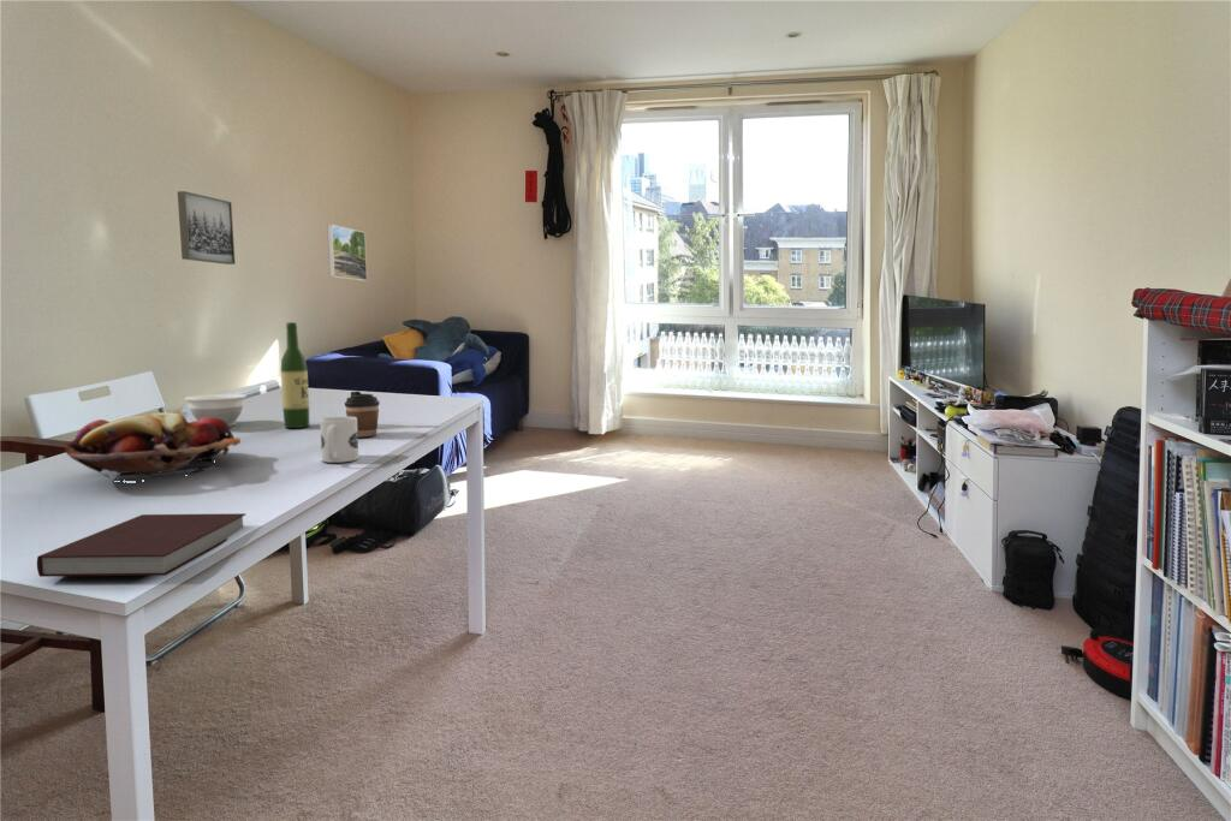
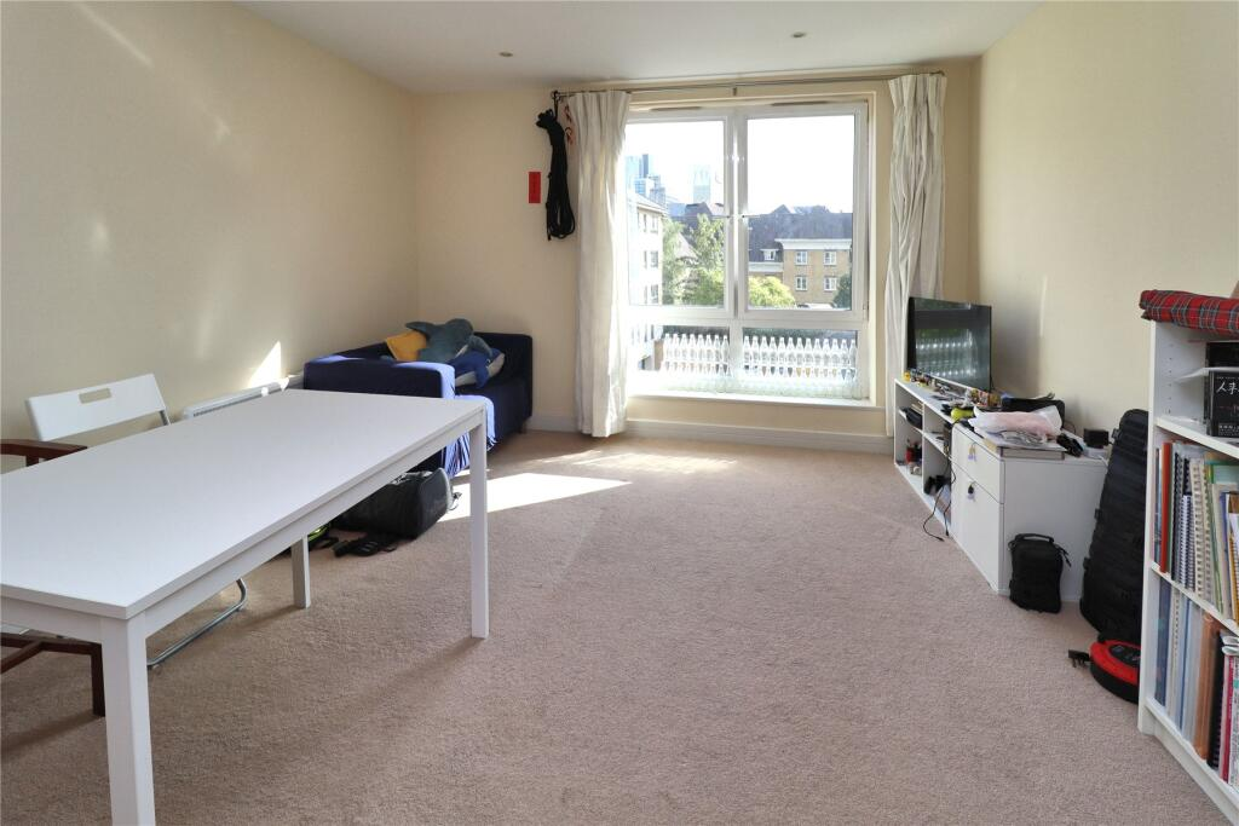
- mug (337, 440)
- bowl (216, 411)
- notebook (151, 541)
- wine bottle (295, 374)
- coffee cup (362, 414)
- wall art (207, 228)
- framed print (347, 254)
- fruit basket (157, 441)
